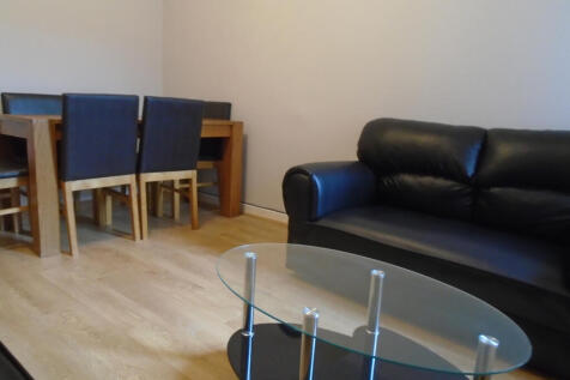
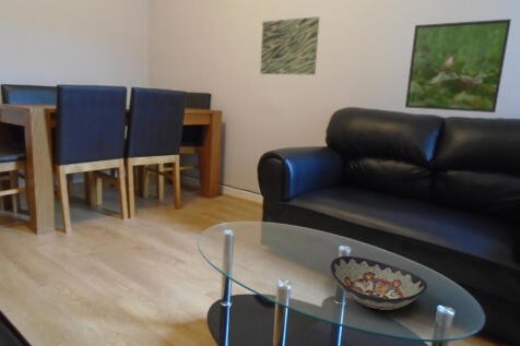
+ decorative bowl (375, 287)
+ wall art (287, 47)
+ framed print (453, 67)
